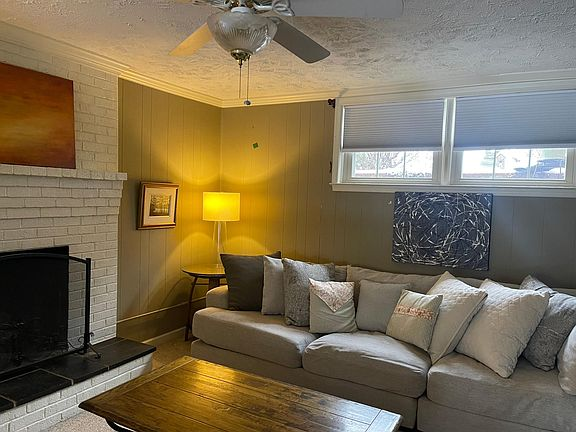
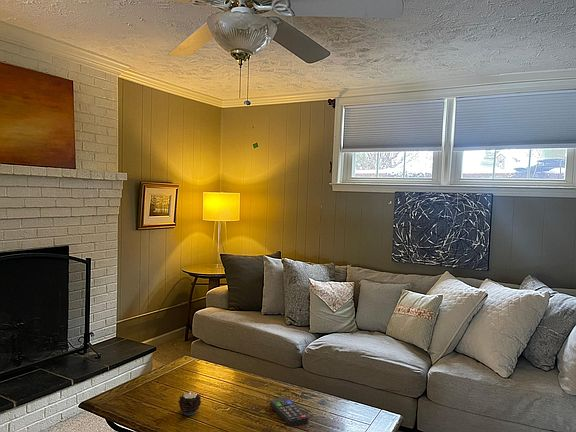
+ remote control (288, 410)
+ candle (189, 402)
